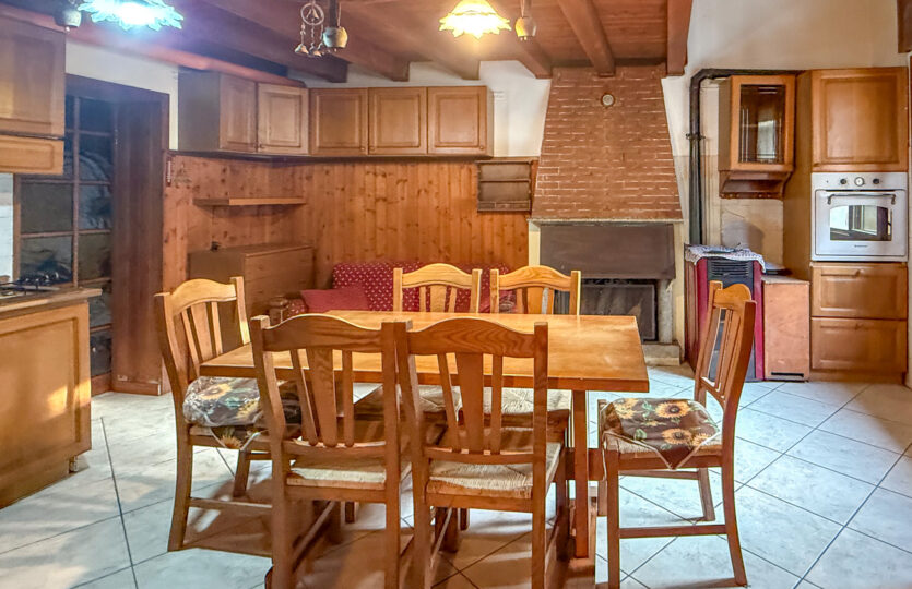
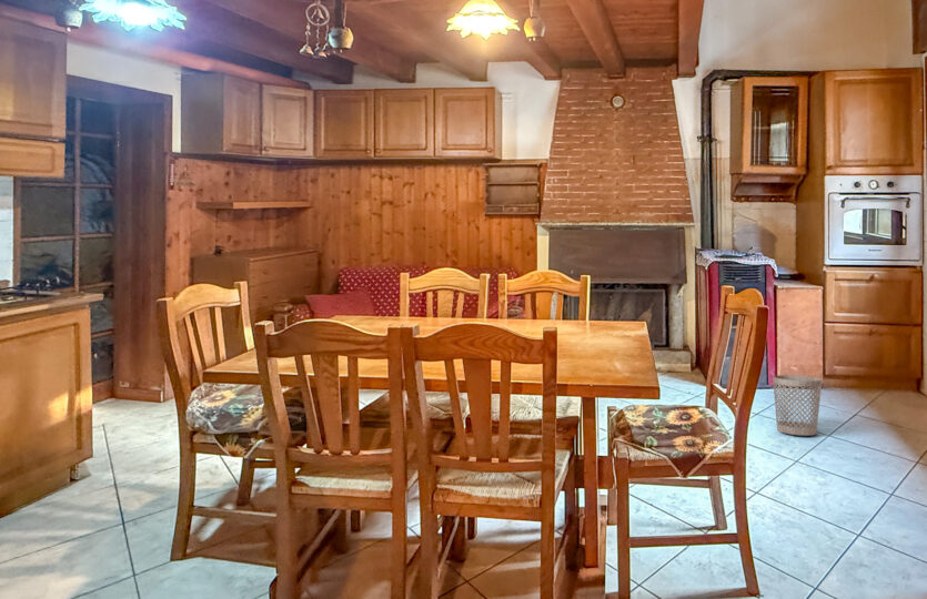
+ wastebasket (796, 404)
